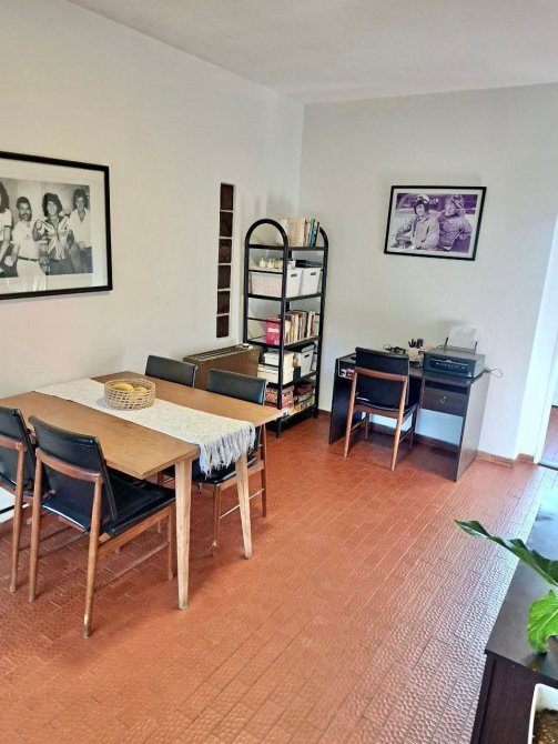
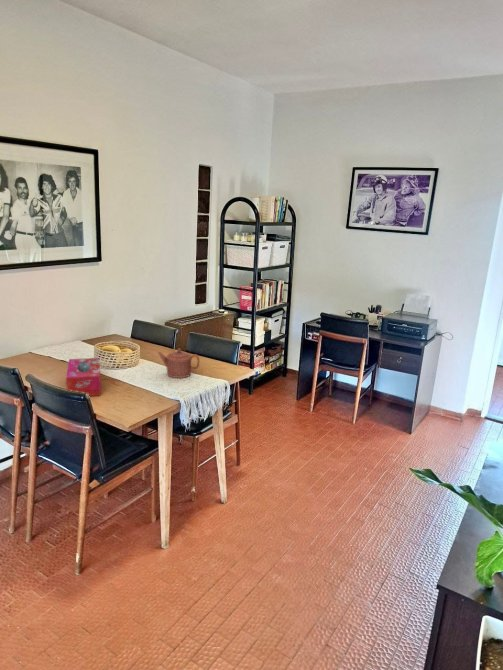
+ teapot (178, 361)
+ tissue box (84, 376)
